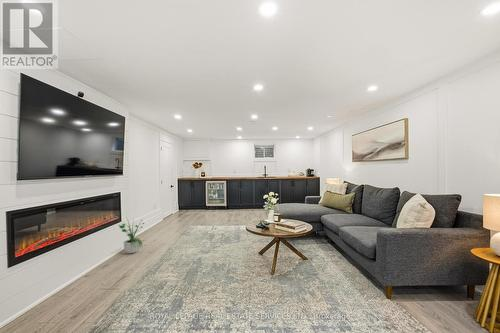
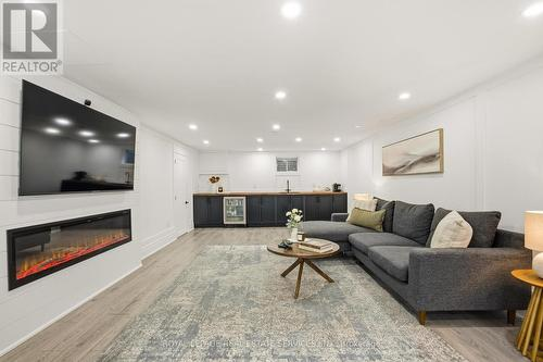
- potted plant (133, 232)
